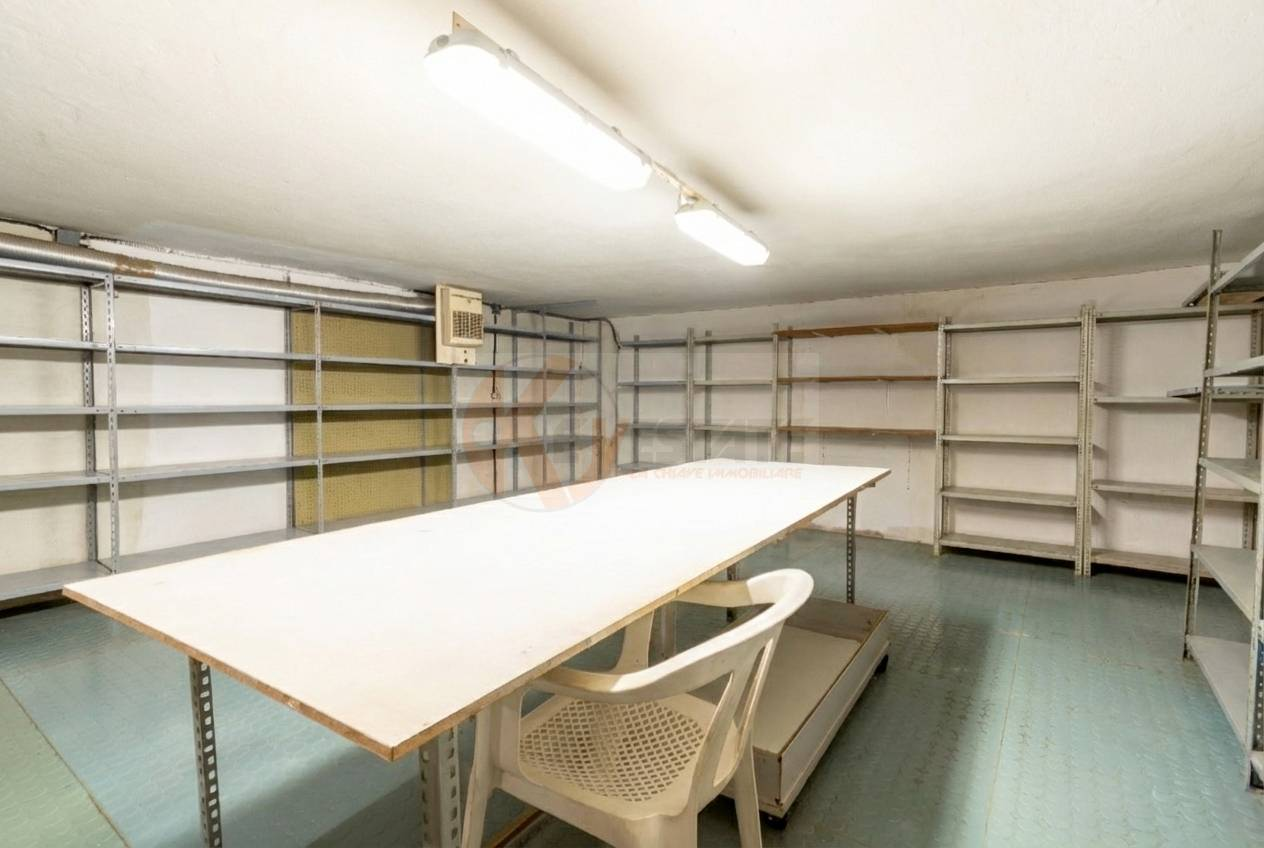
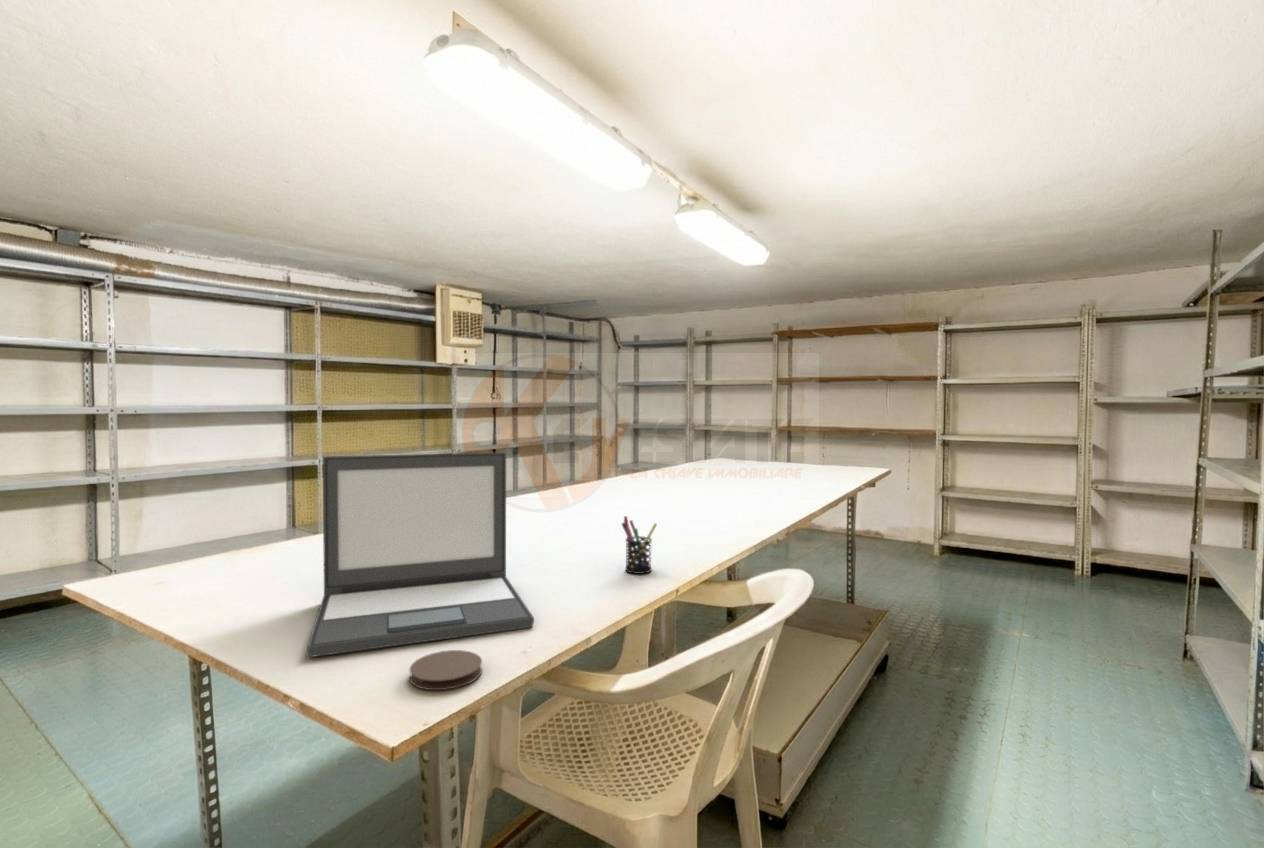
+ coaster (446, 669)
+ laptop (423, 537)
+ pen holder (636, 544)
